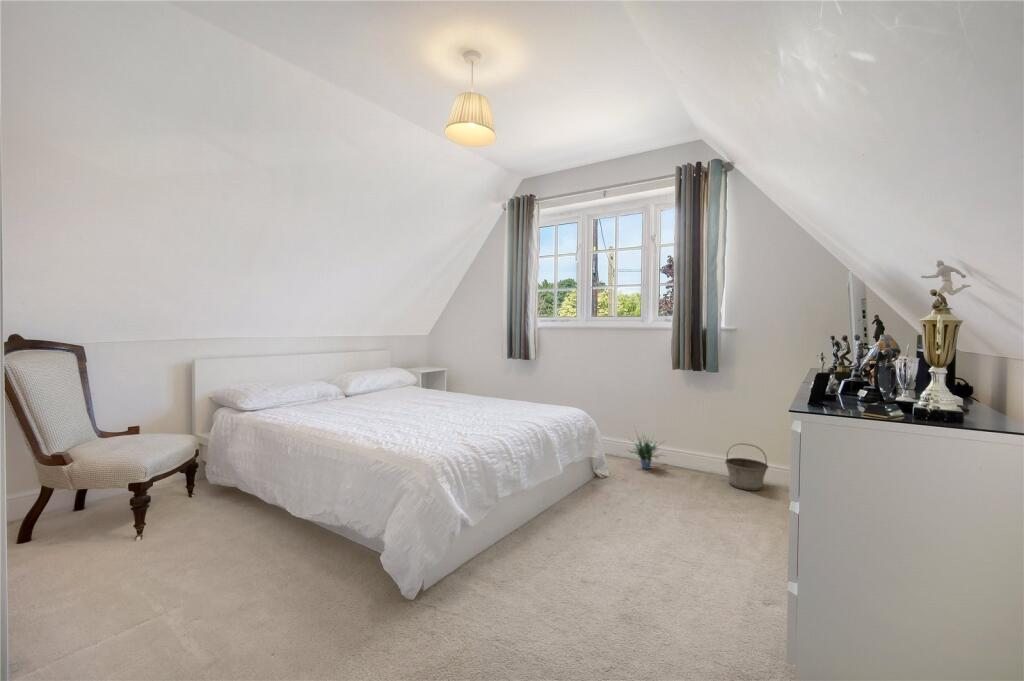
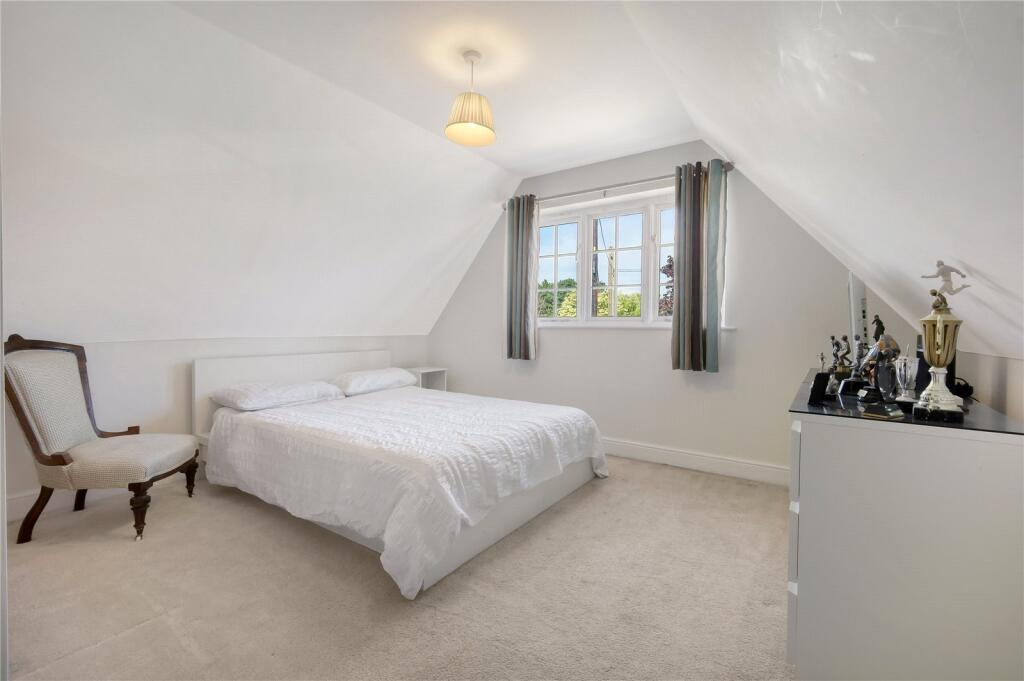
- basket (746, 464)
- potted plant (646, 447)
